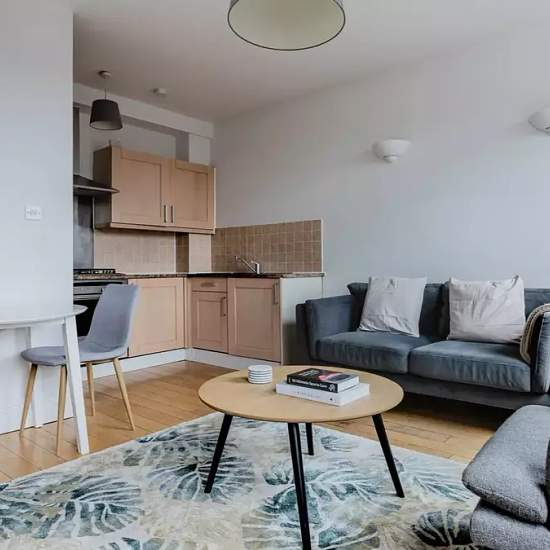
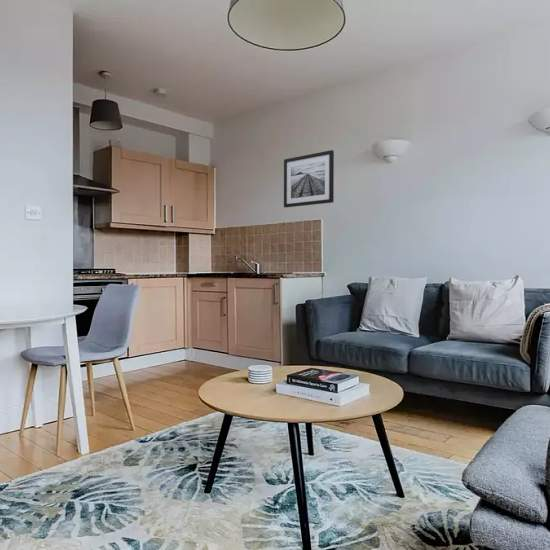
+ wall art (307, 180)
